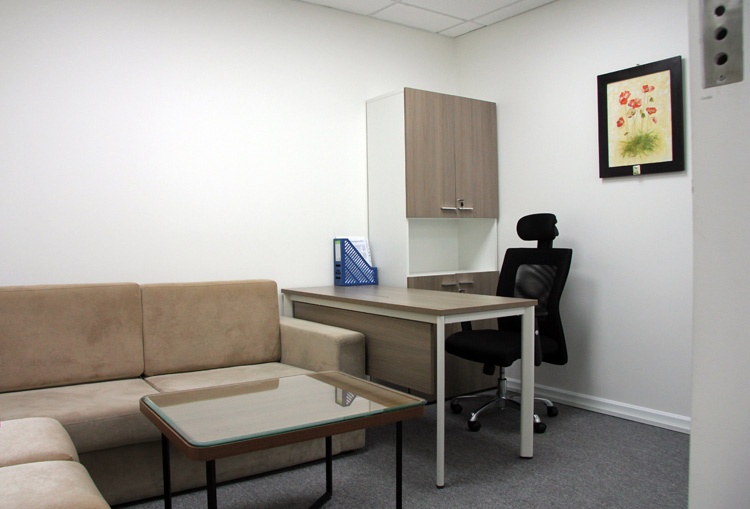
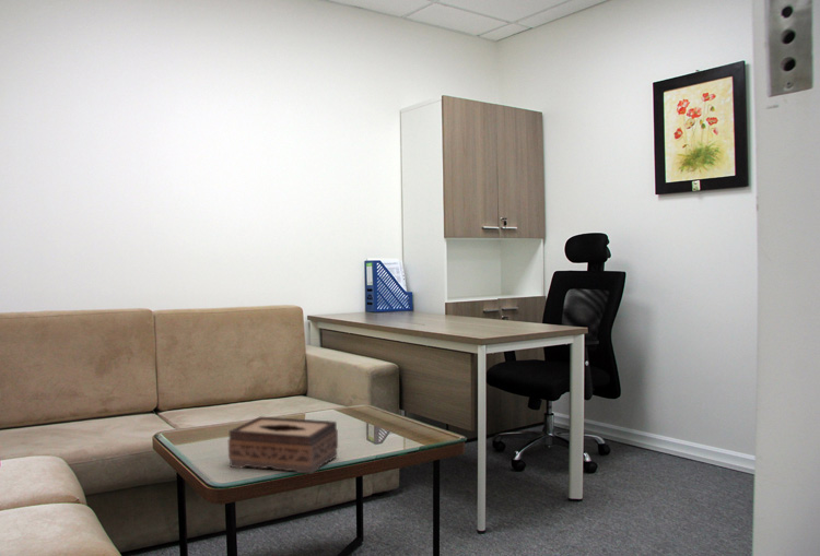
+ tissue box (283, 443)
